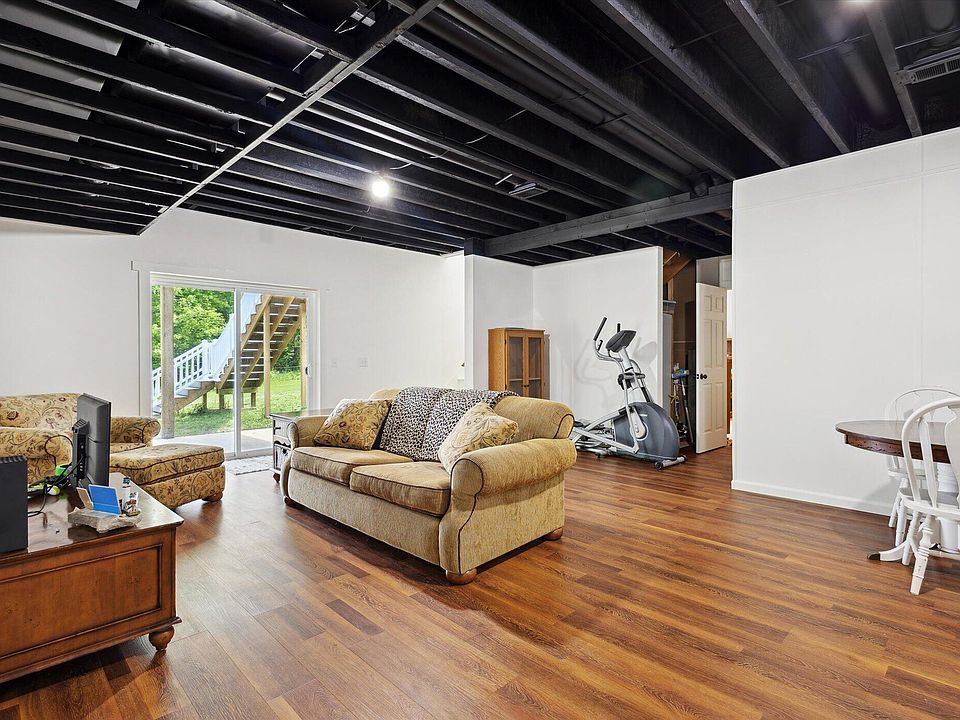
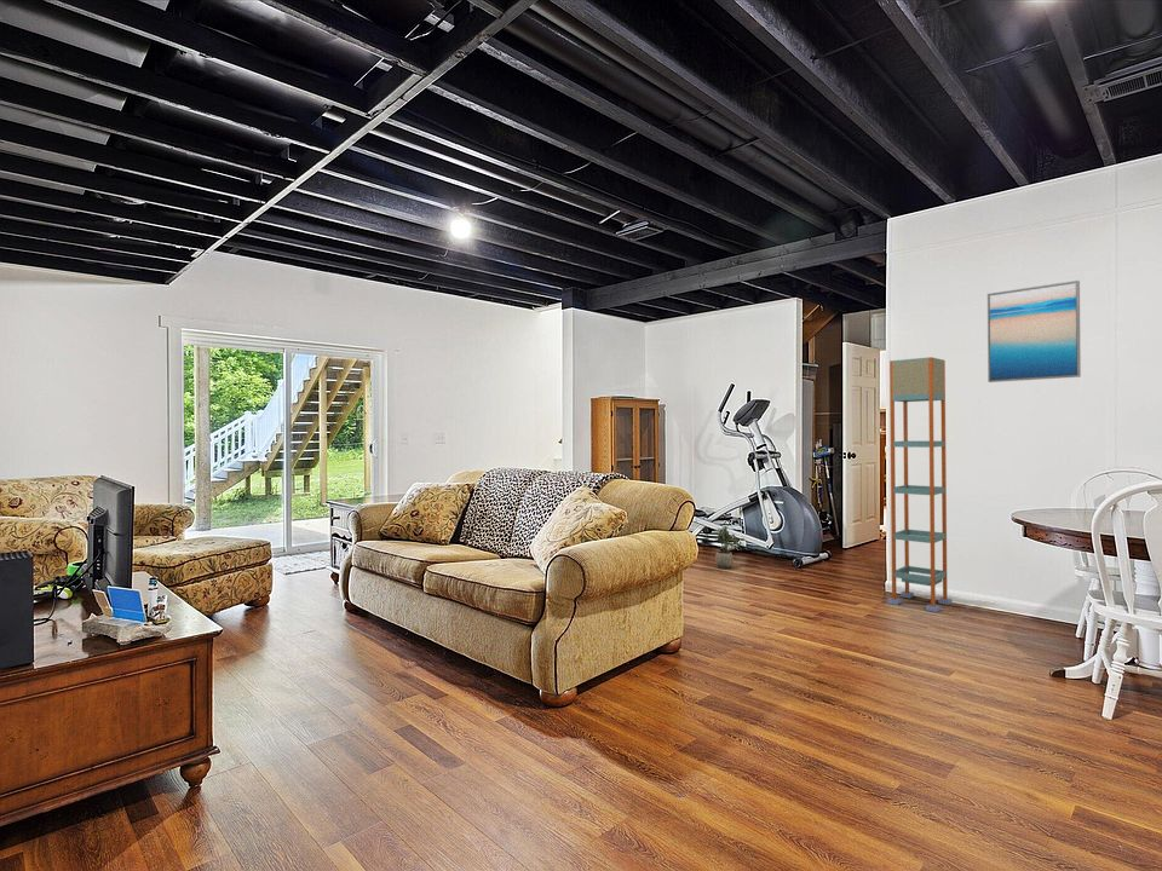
+ shelving unit (917, 485)
+ wall art (1031, 333)
+ potted plant (727, 546)
